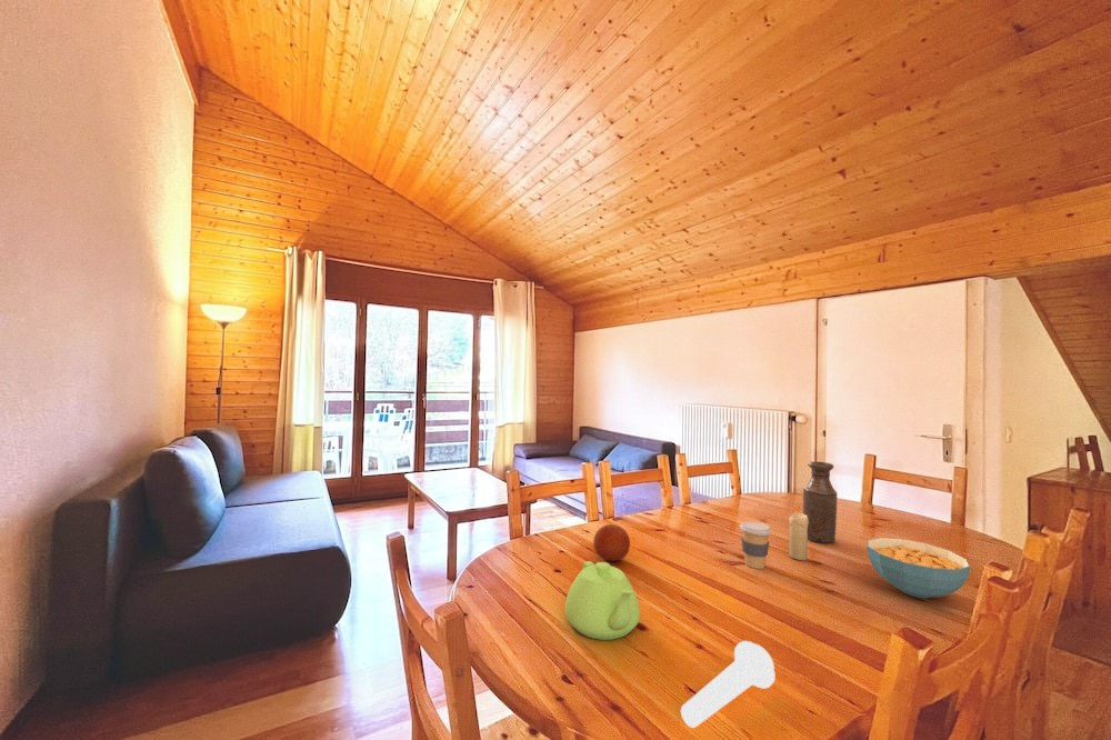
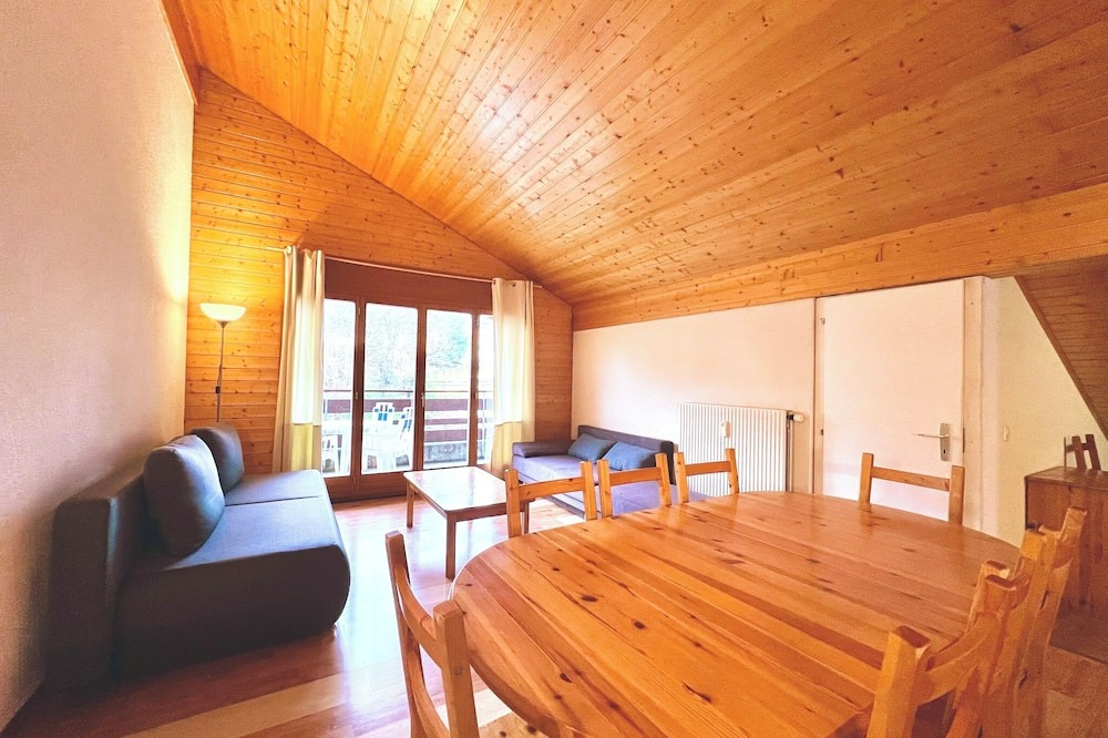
- coffee cup (754, 544)
- bottle (819, 500)
- teapot (604, 594)
- cereal bowl (914, 572)
- spoon (729, 679)
- fruit (611, 541)
- candle (798, 531)
